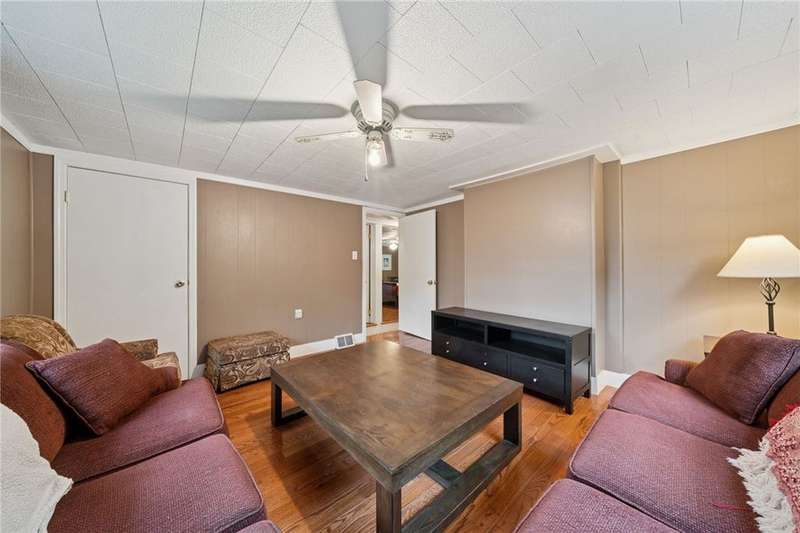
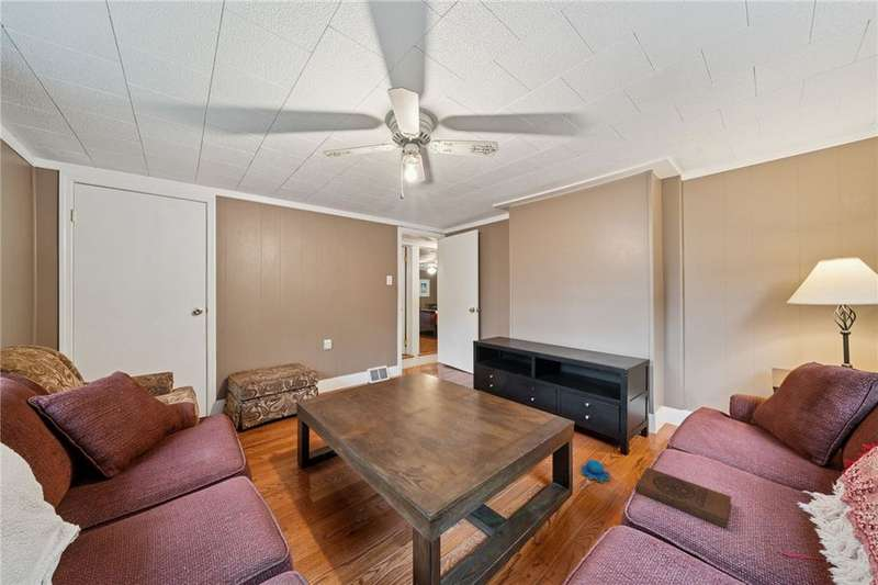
+ book (682, 494)
+ plush toy (595, 468)
